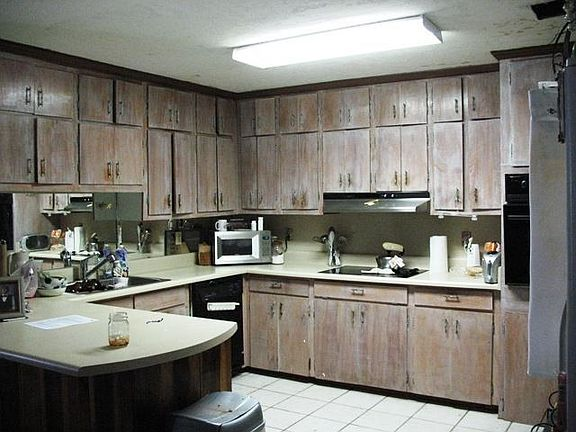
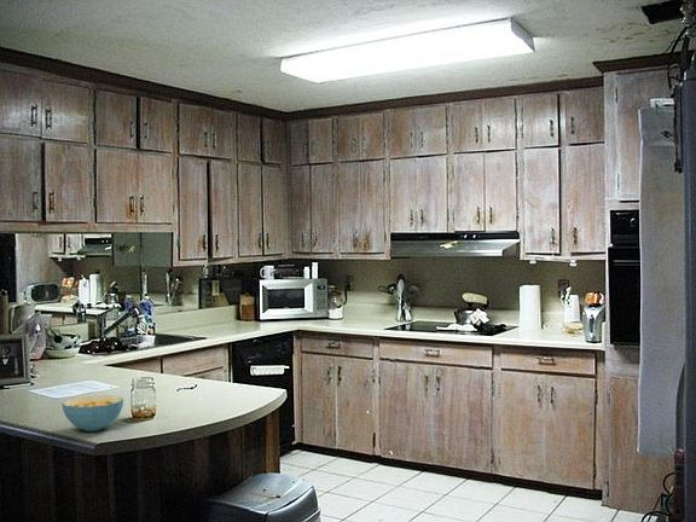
+ cereal bowl (93, 414)
